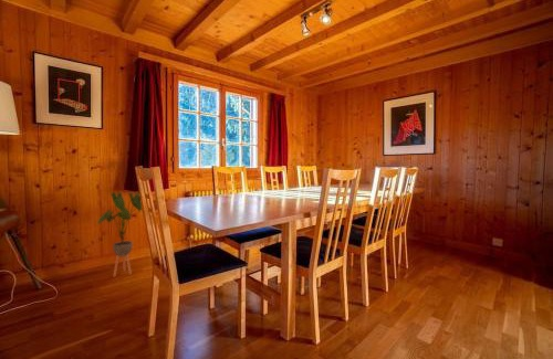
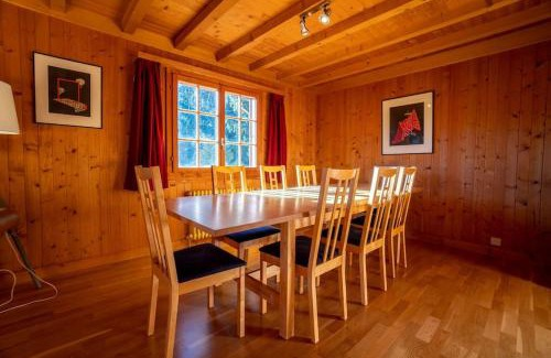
- house plant (125, 230)
